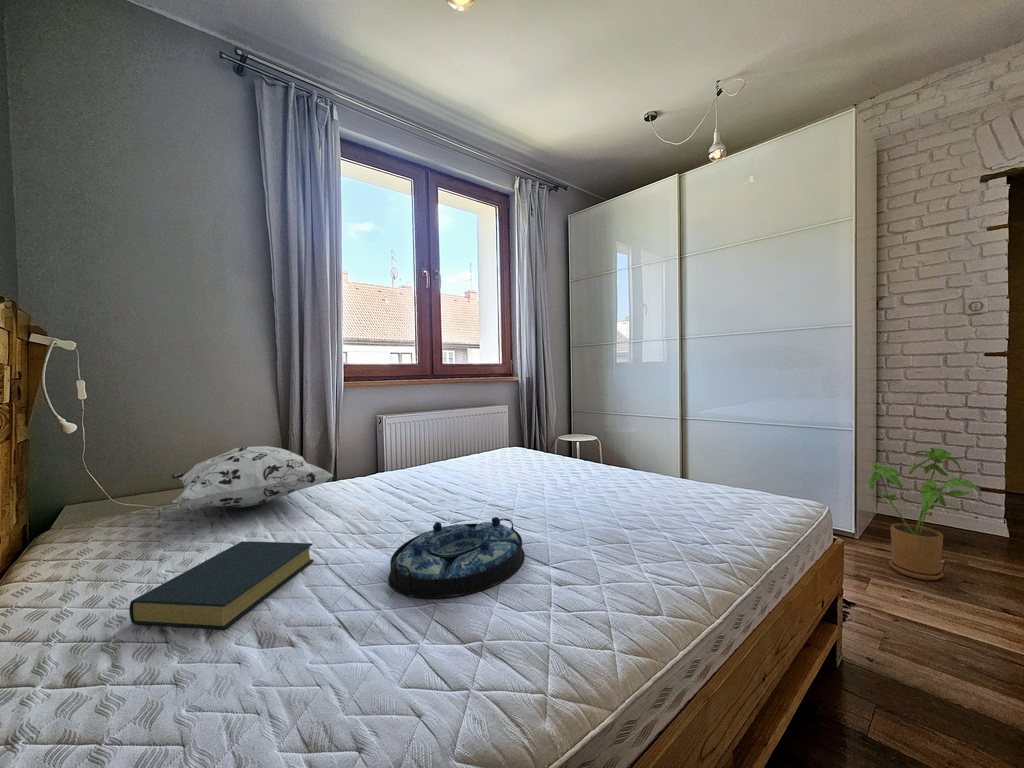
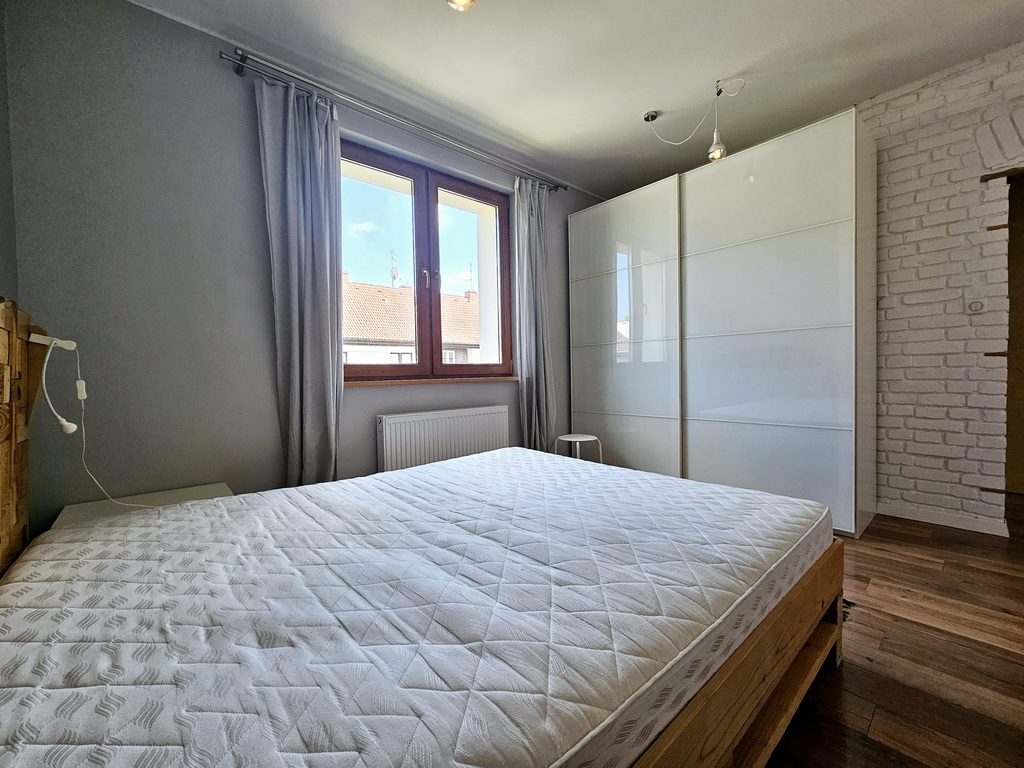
- decorative pillow (250, 475)
- hardback book (234, 577)
- house plant (924, 511)
- serving tray (460, 545)
